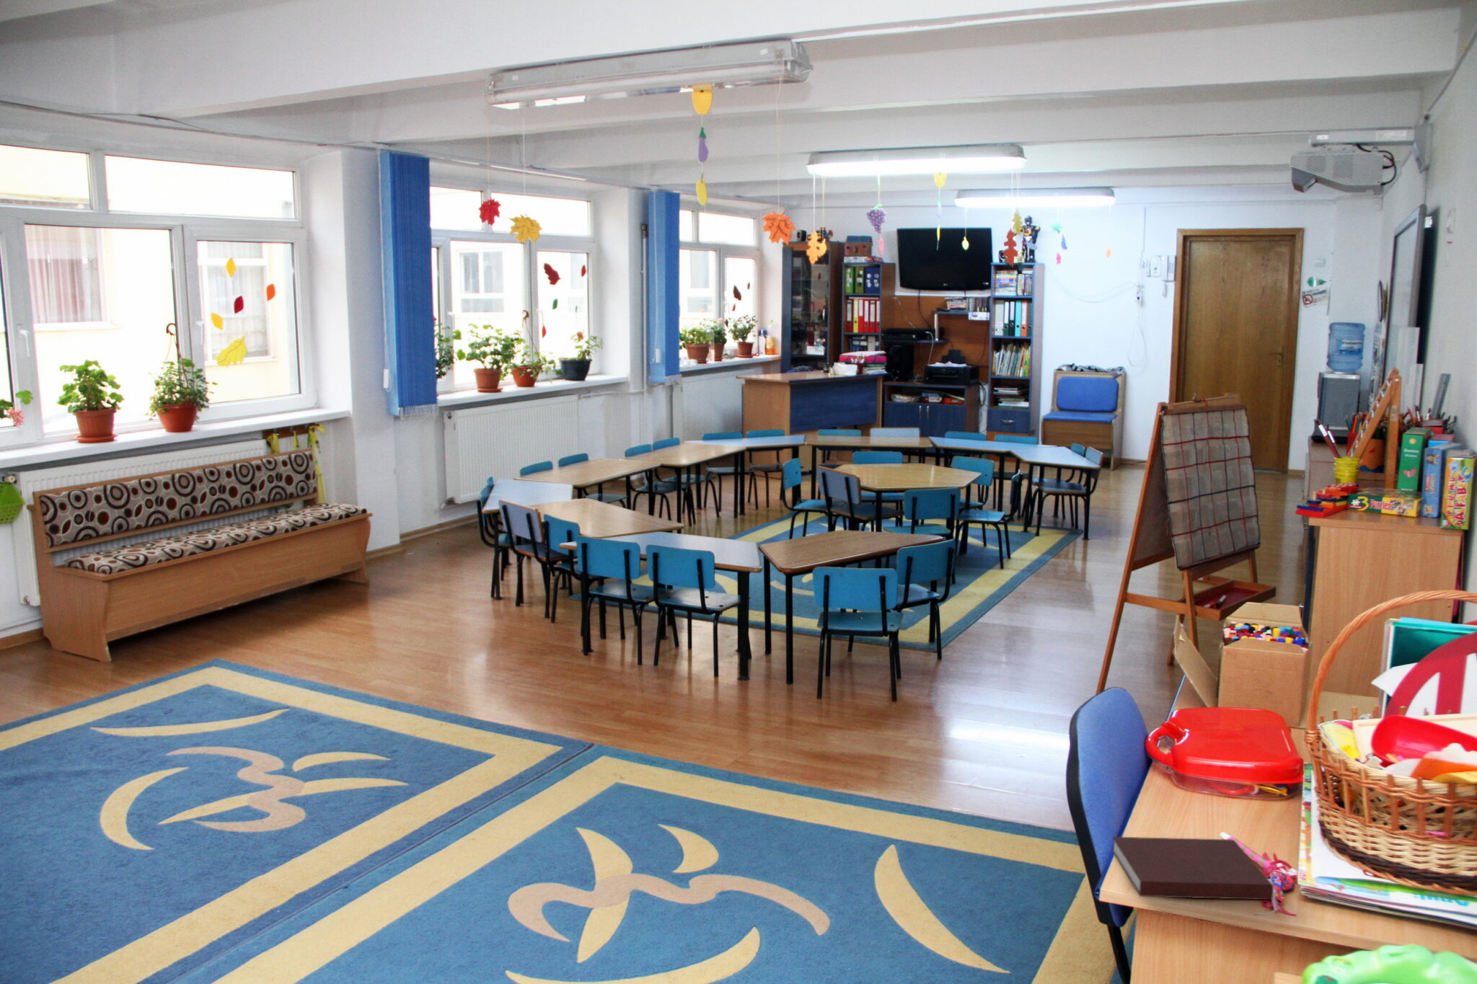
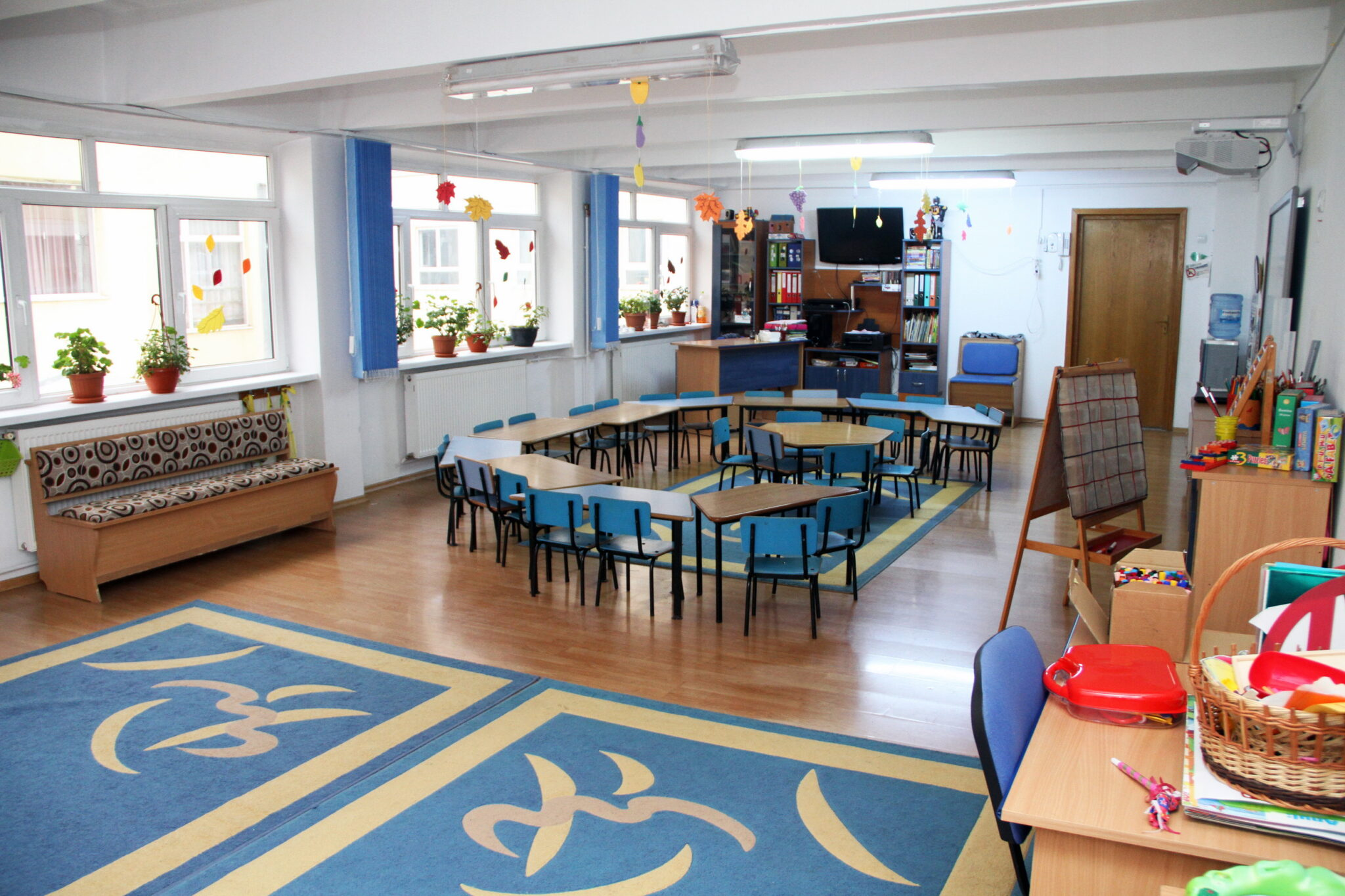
- notebook (1188, 866)
